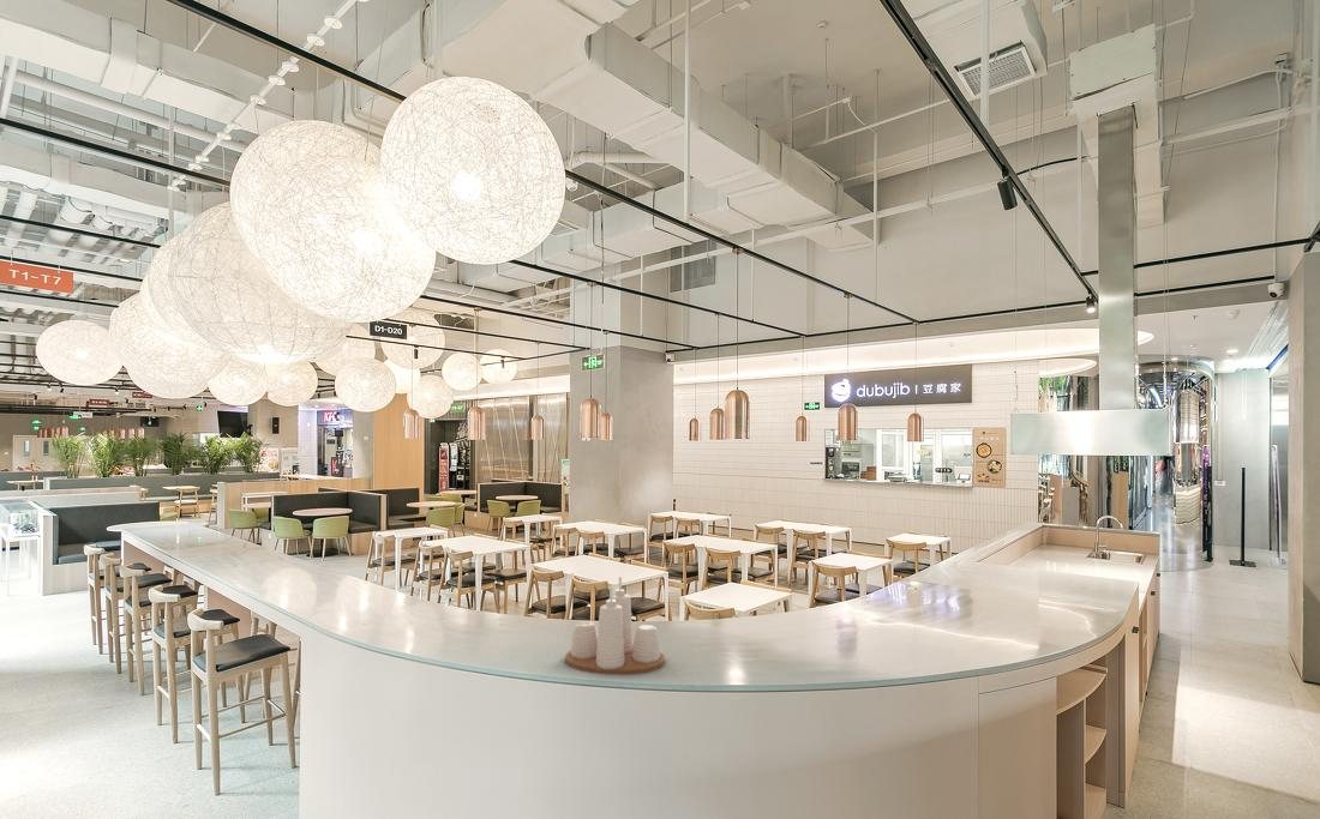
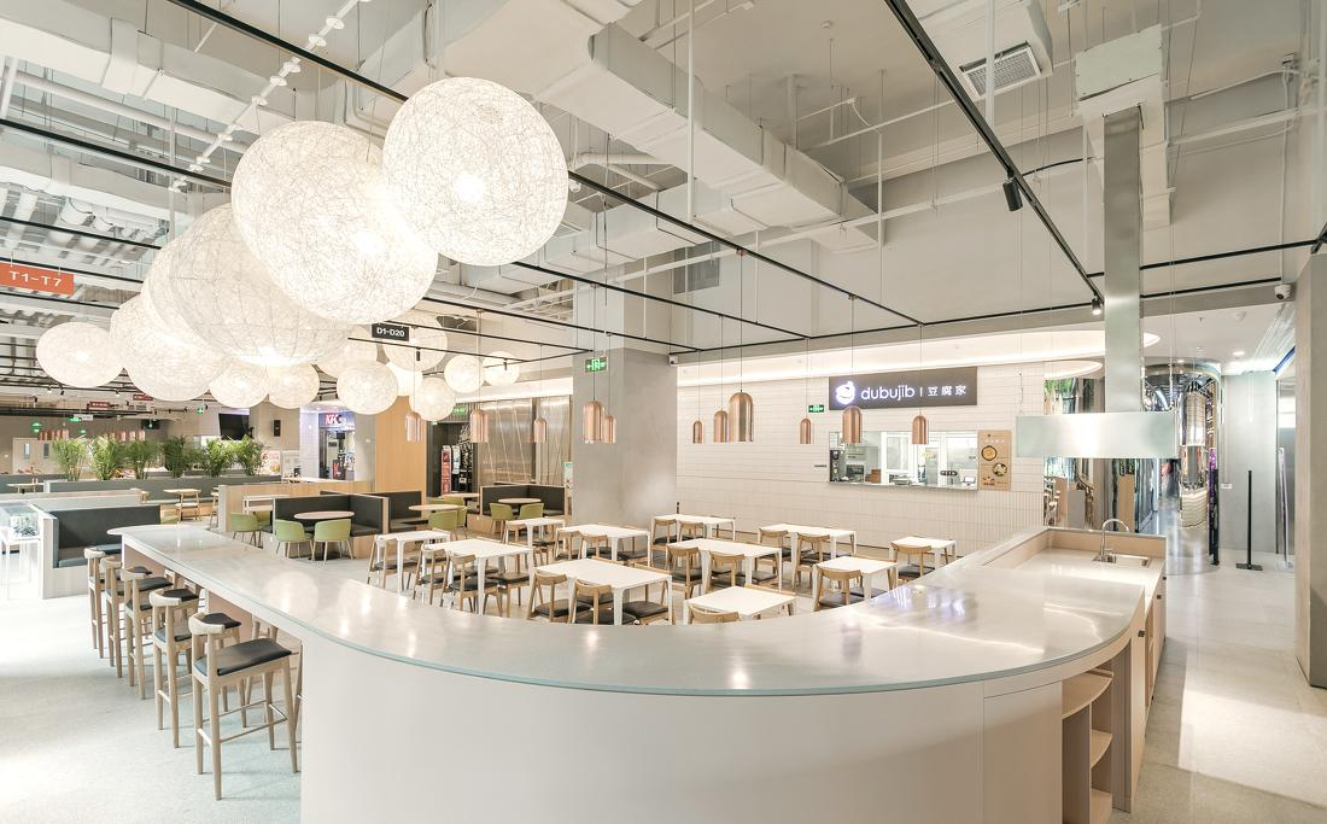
- condiment set (614, 620)
